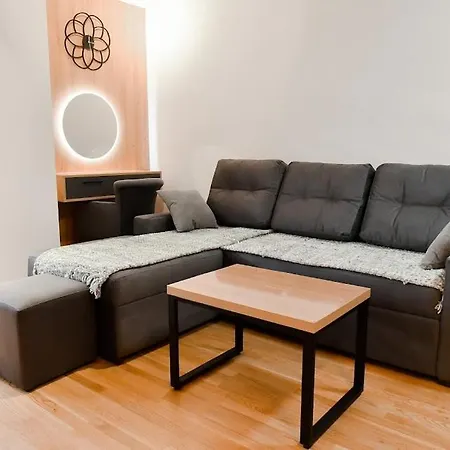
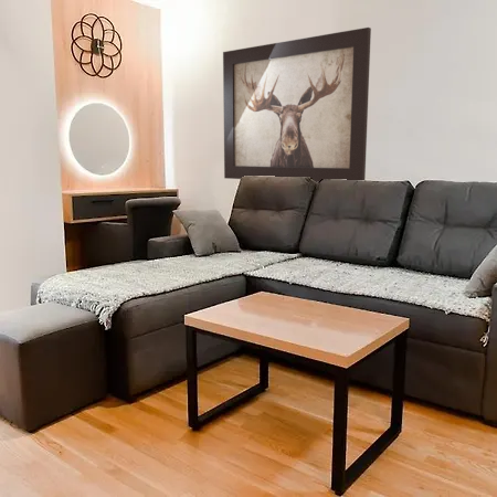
+ wall art (288, 113)
